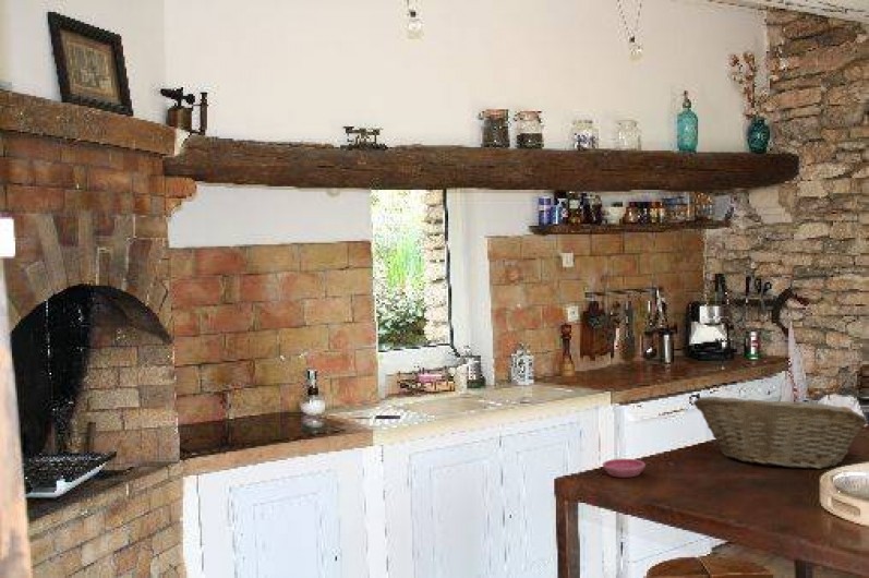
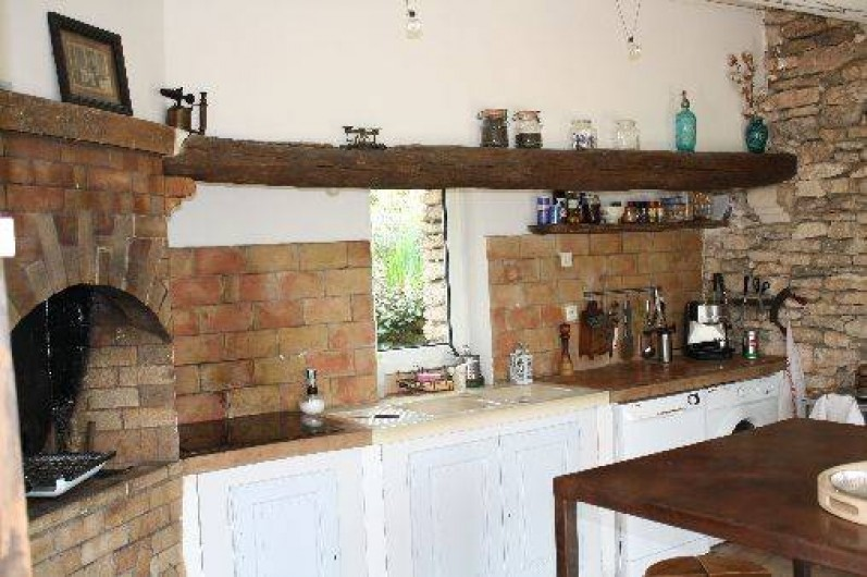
- fruit basket (776, 424)
- saucer (624, 468)
